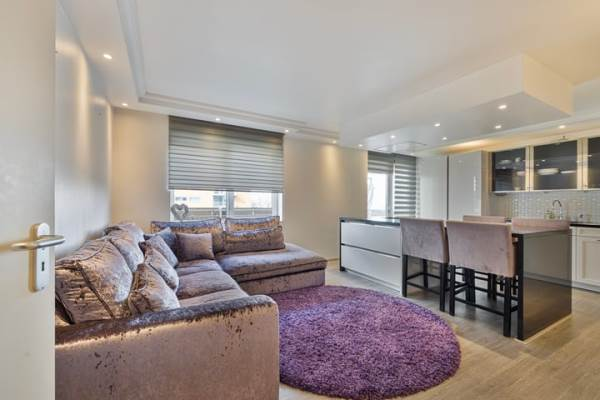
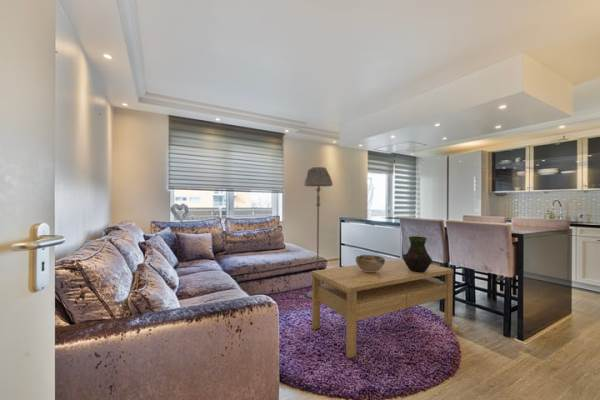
+ coffee table (383, 298)
+ vase (417, 253)
+ decorative bowl (370, 264)
+ floor lamp (317, 231)
